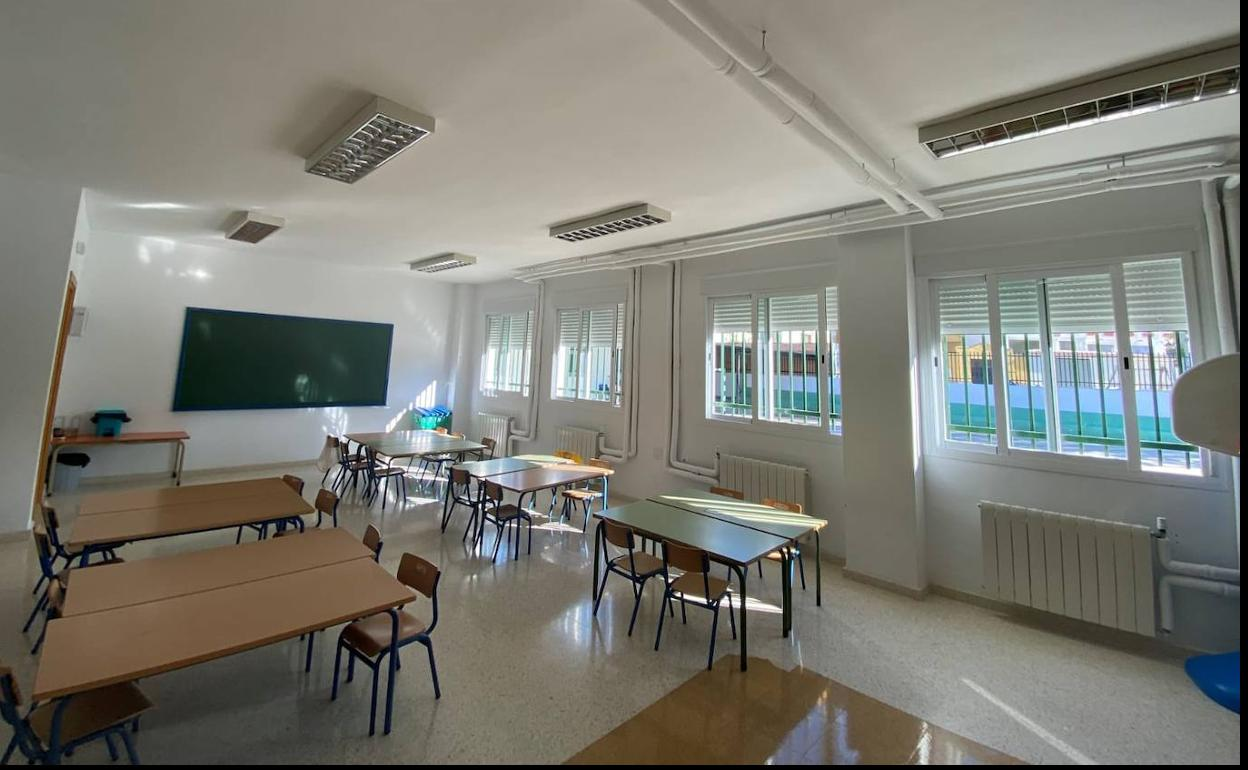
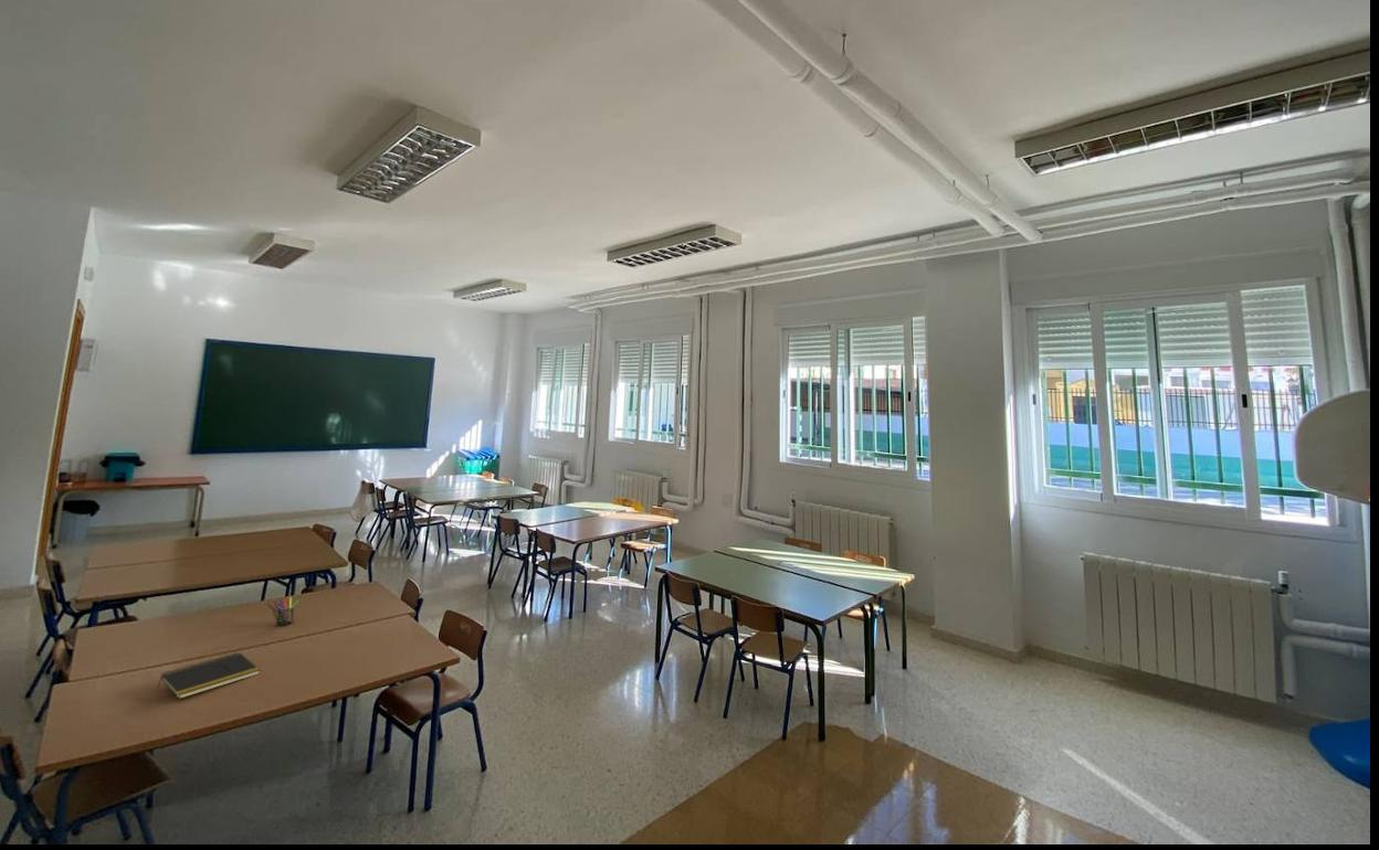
+ notepad (212, 673)
+ pen holder (287, 609)
